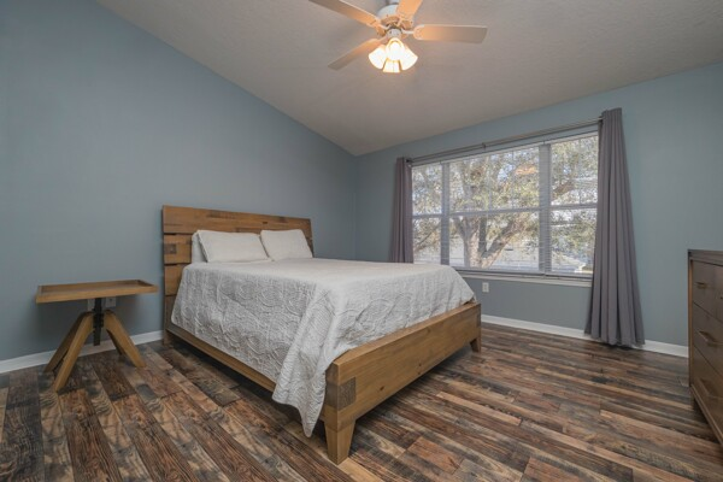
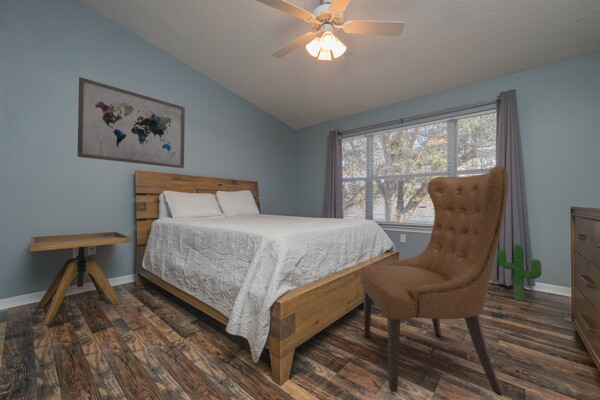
+ wall art (138, 128)
+ decorative plant (518, 272)
+ chair (426, 265)
